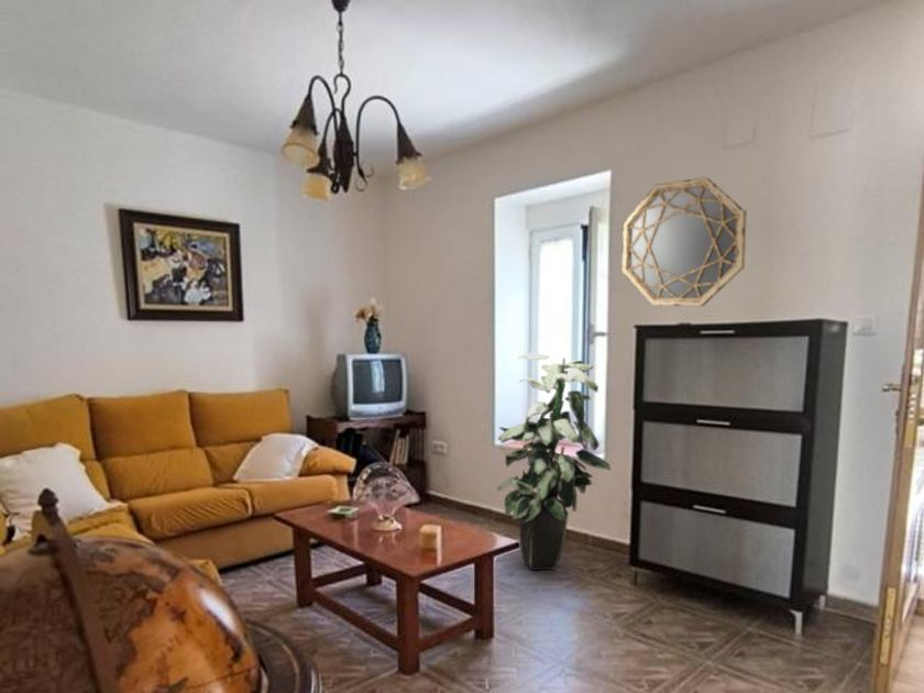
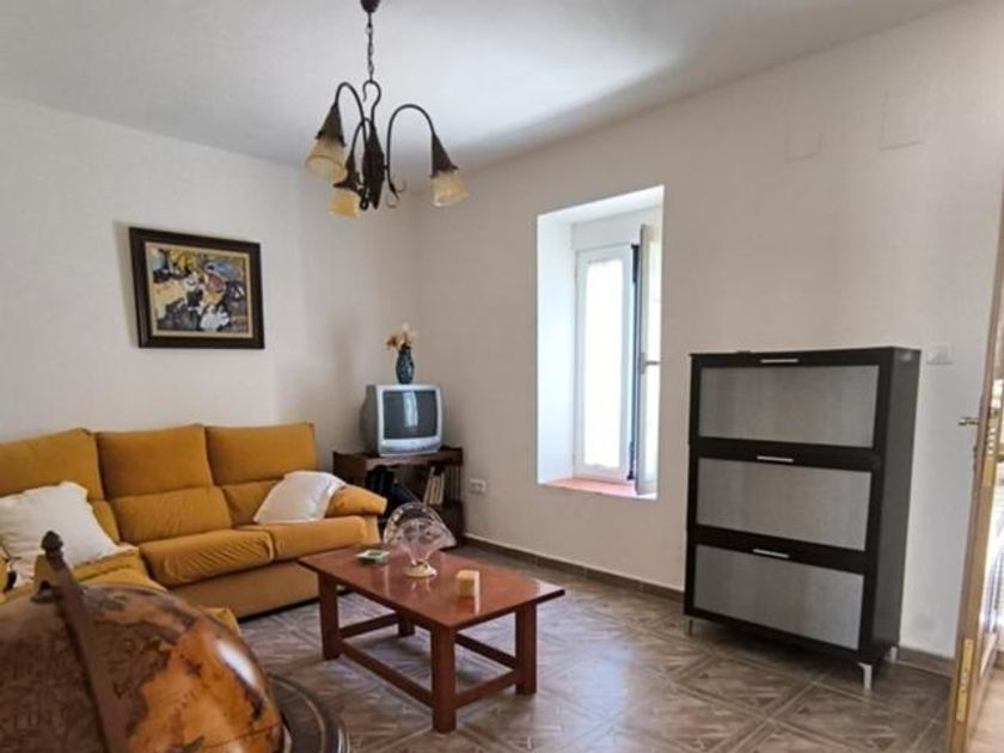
- indoor plant (546, 459)
- home mirror (679, 243)
